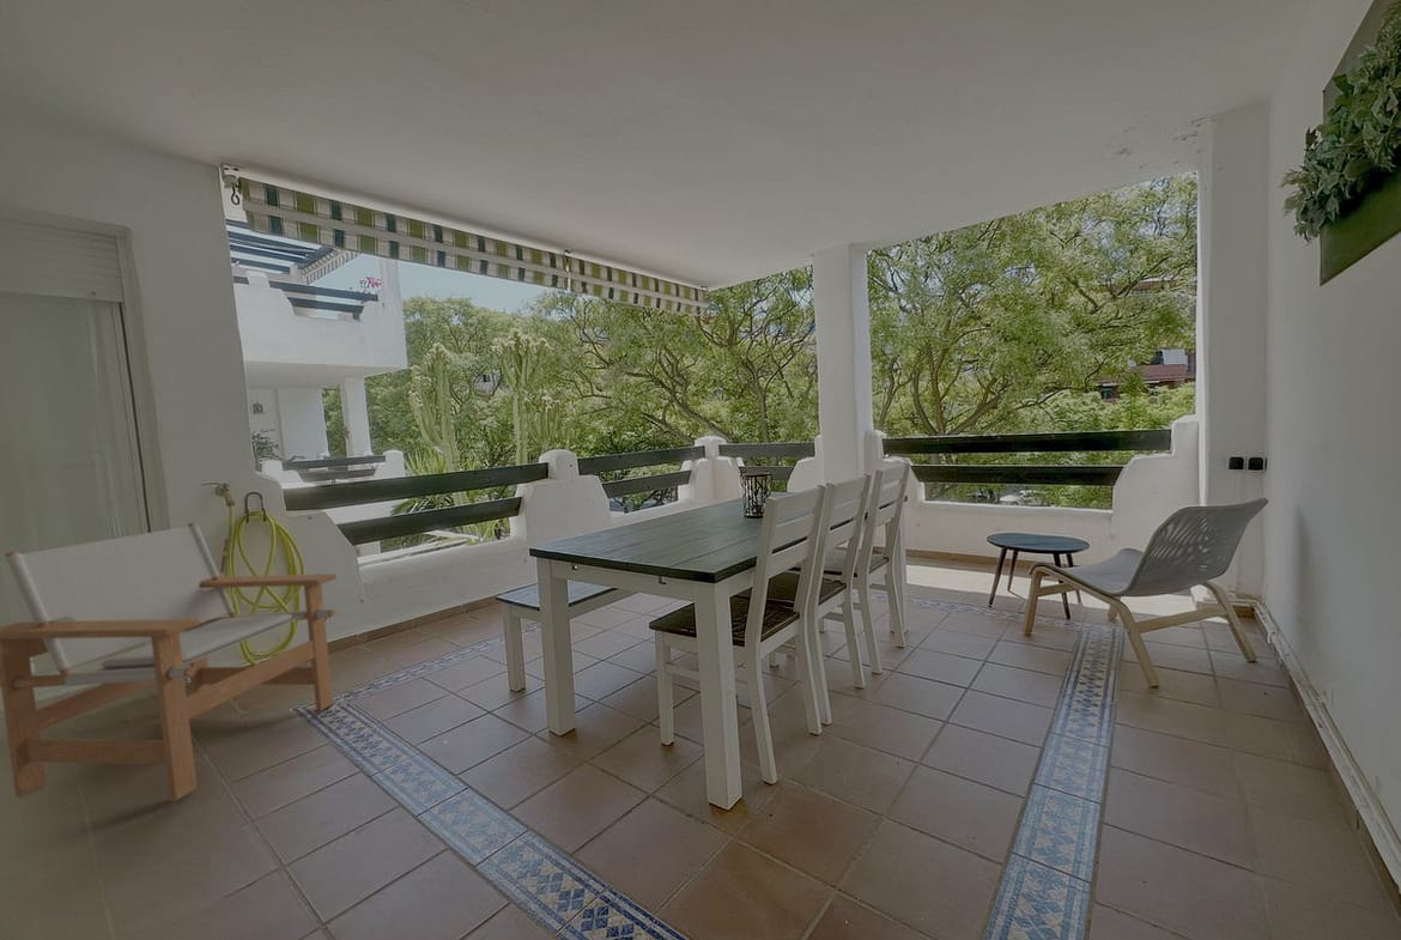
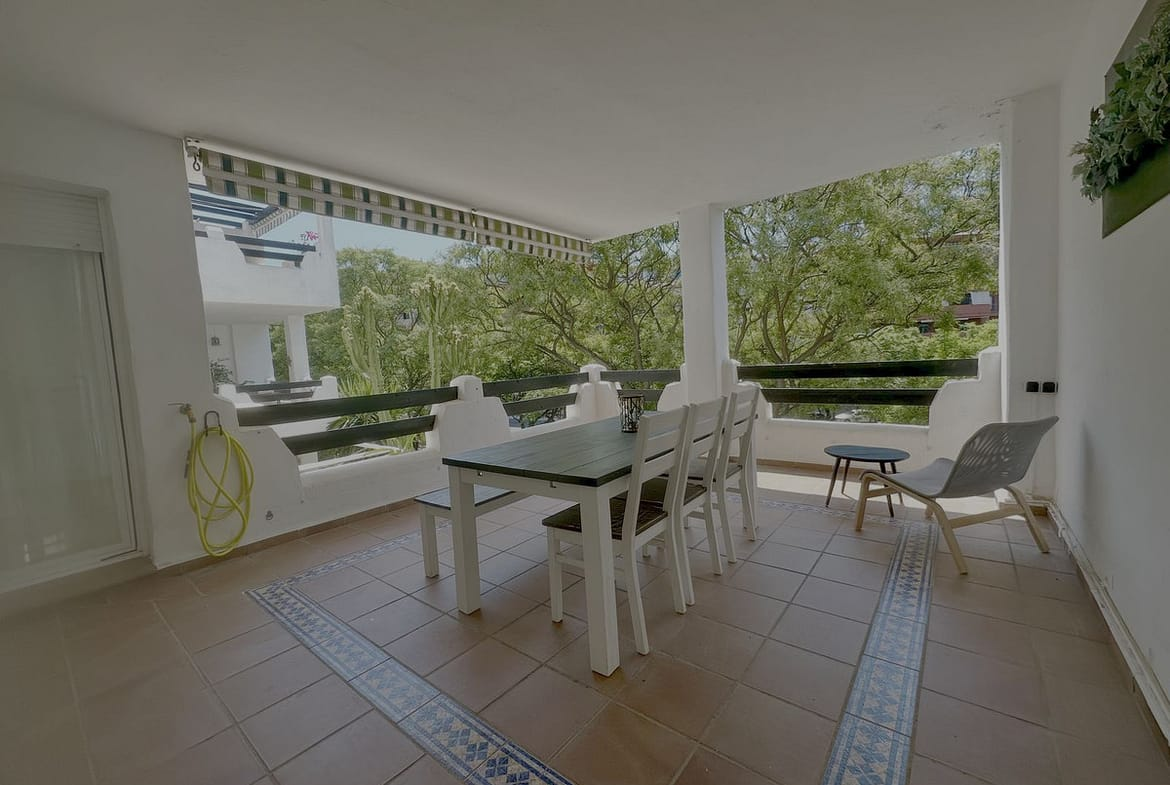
- lounge chair (187, 639)
